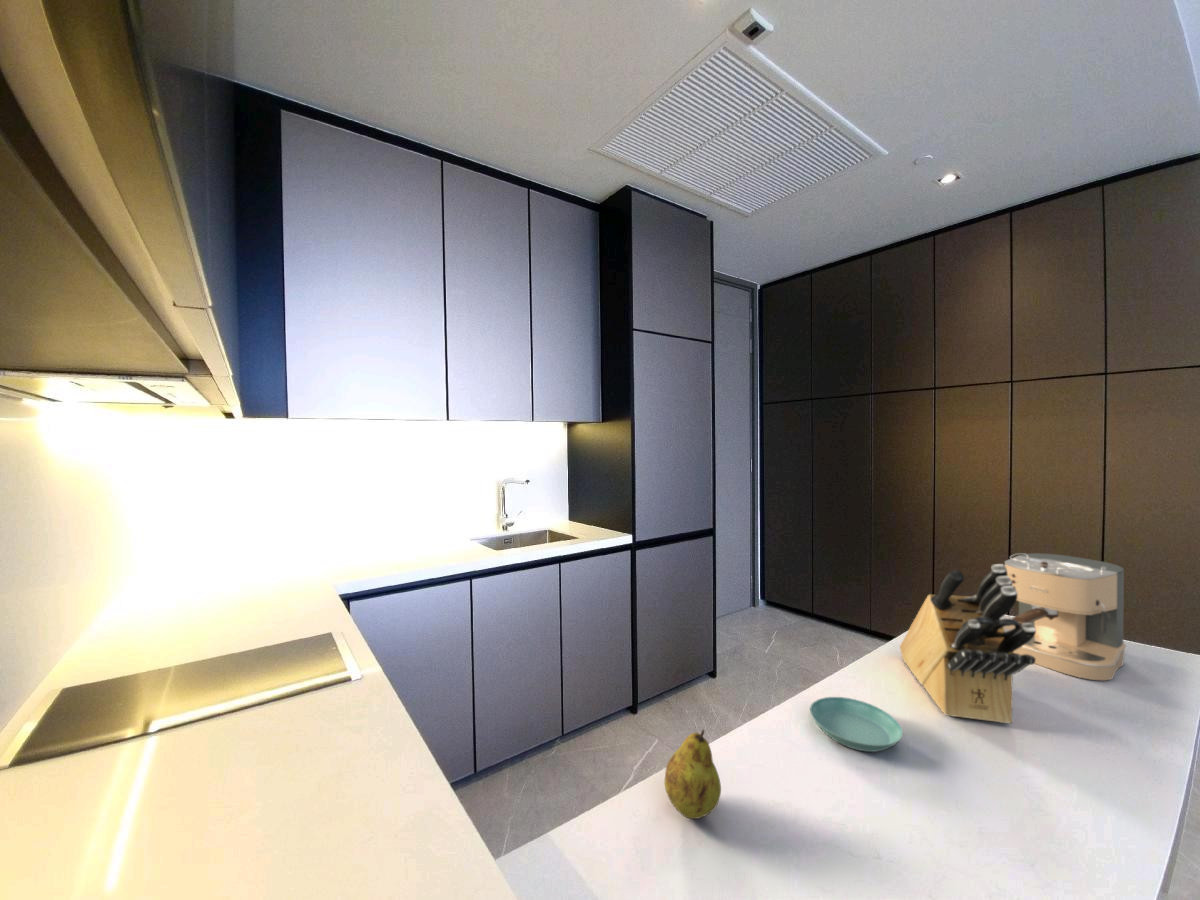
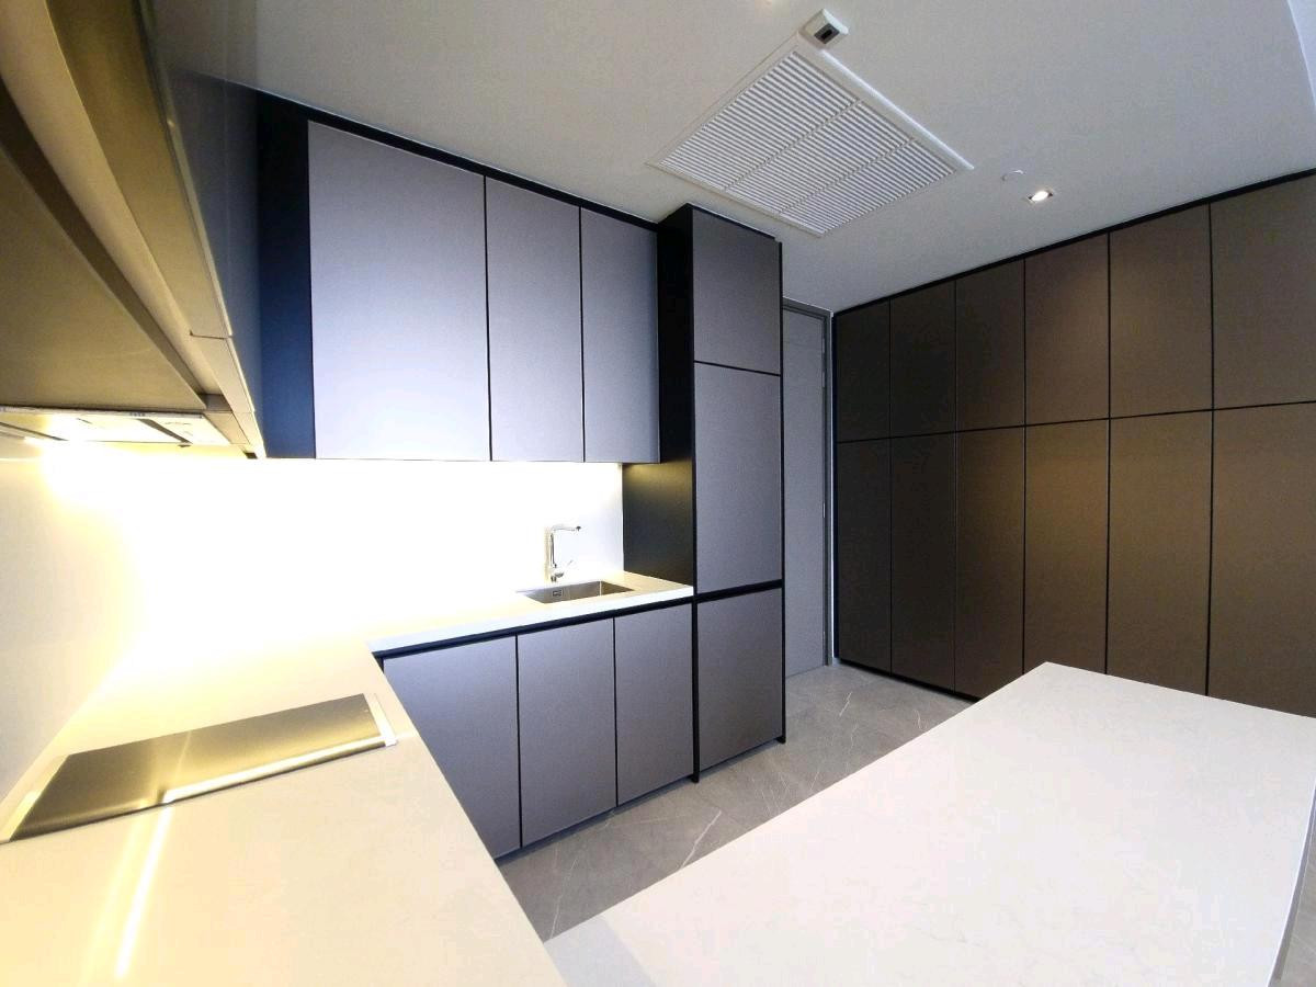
- saucer (854, 725)
- fruit (691, 767)
- coffee maker (1053, 608)
- knife block (957, 624)
